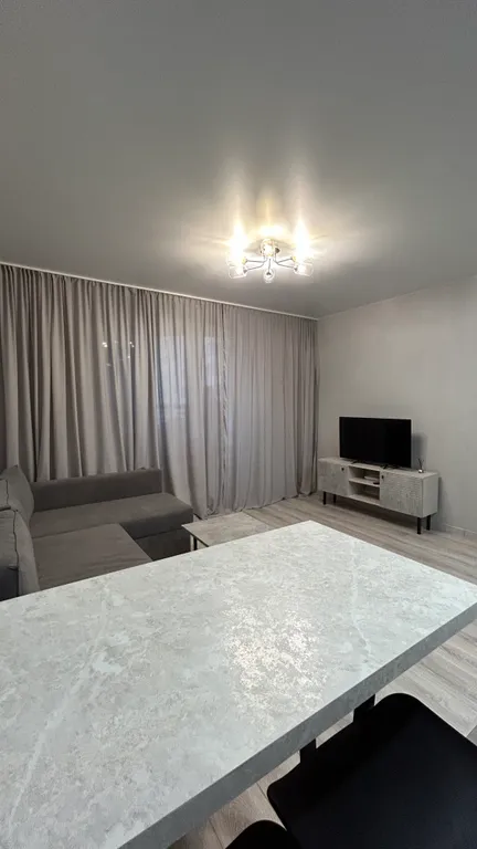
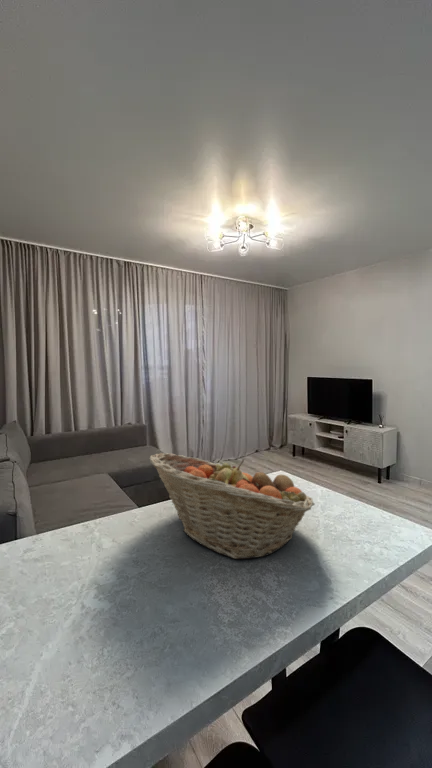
+ fruit basket (226, 491)
